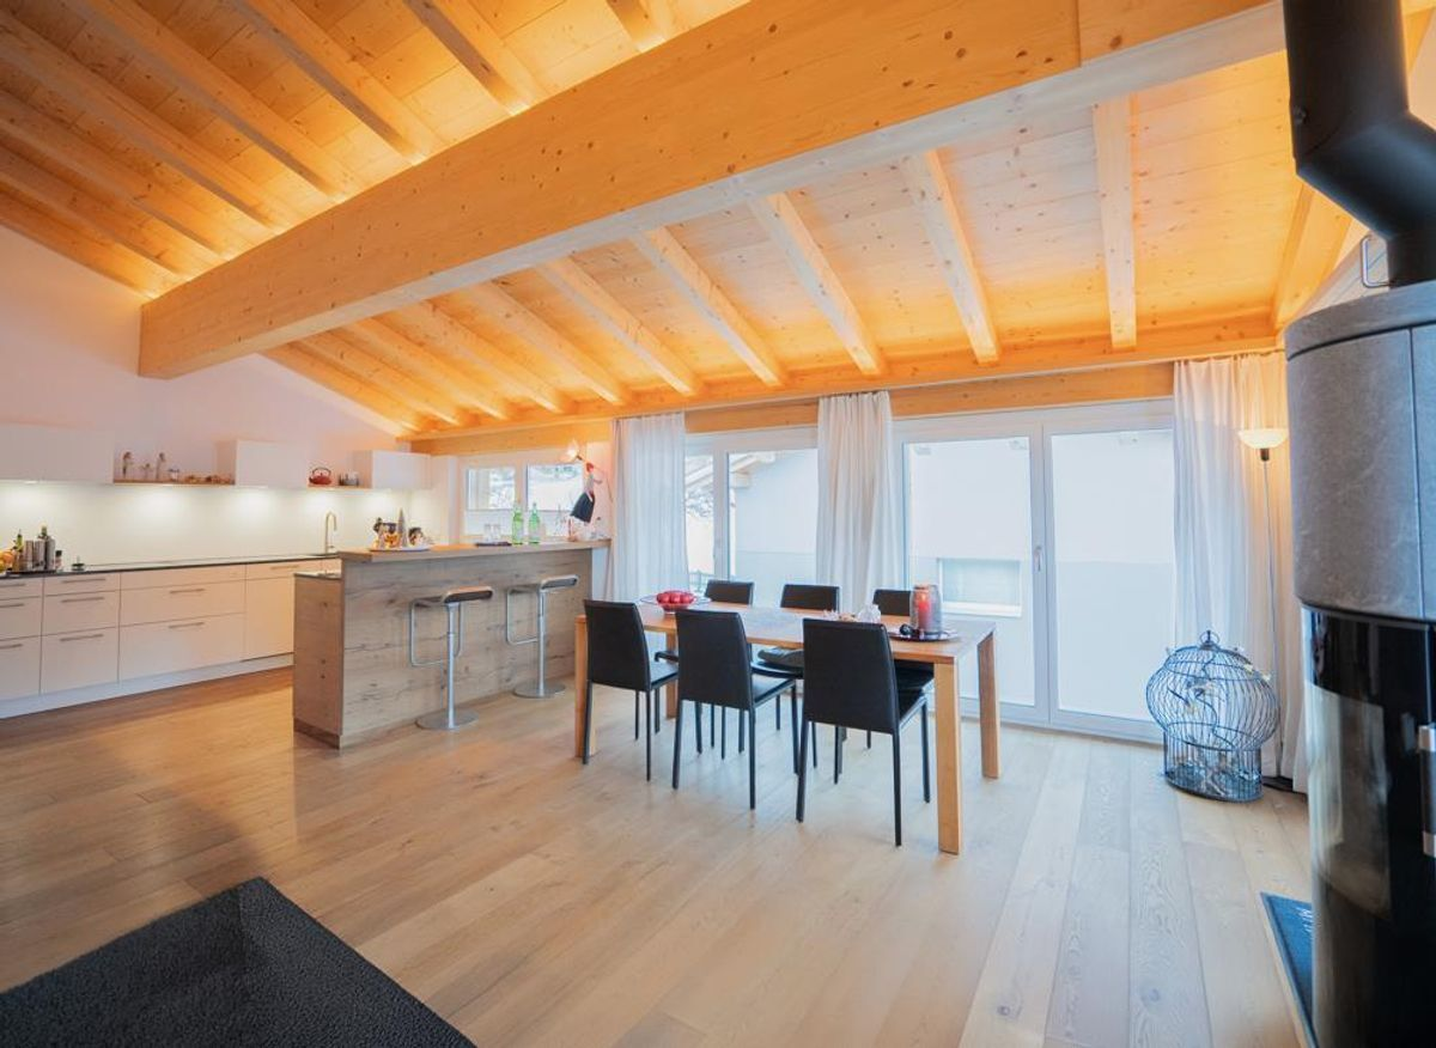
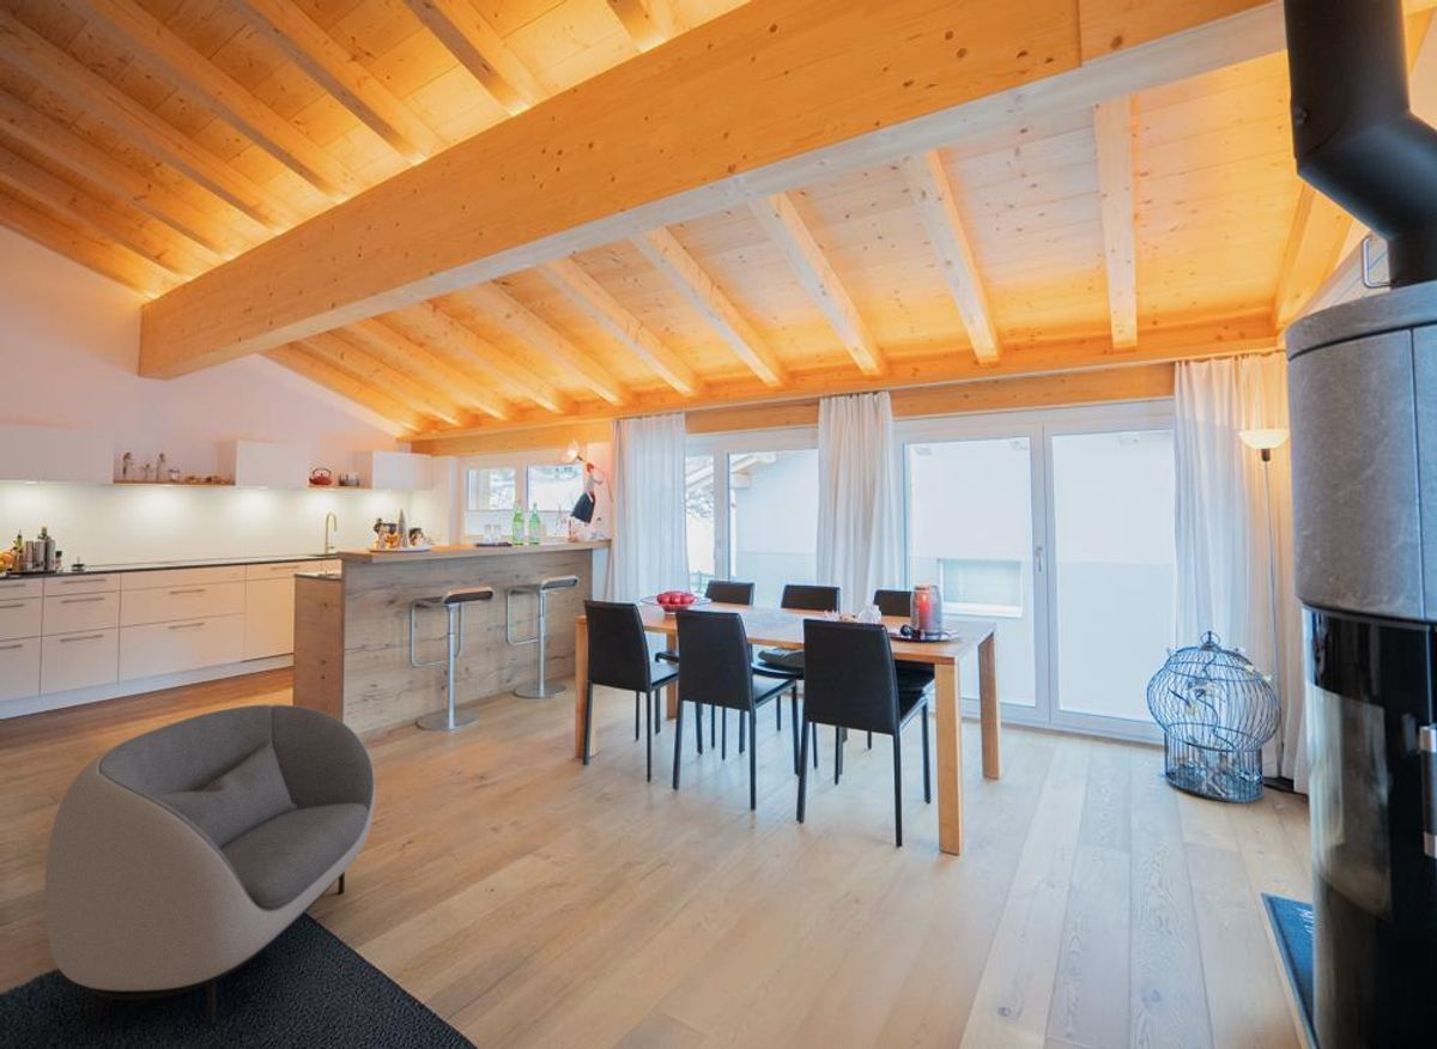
+ armchair (235, 837)
